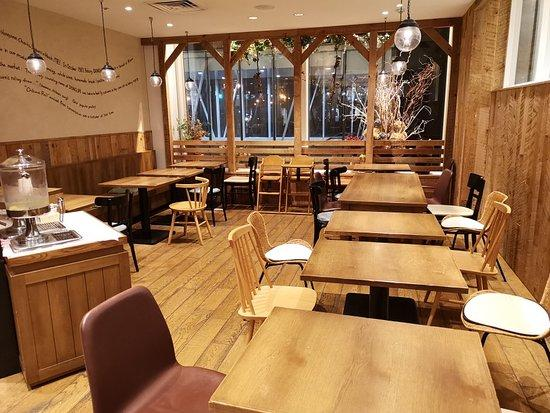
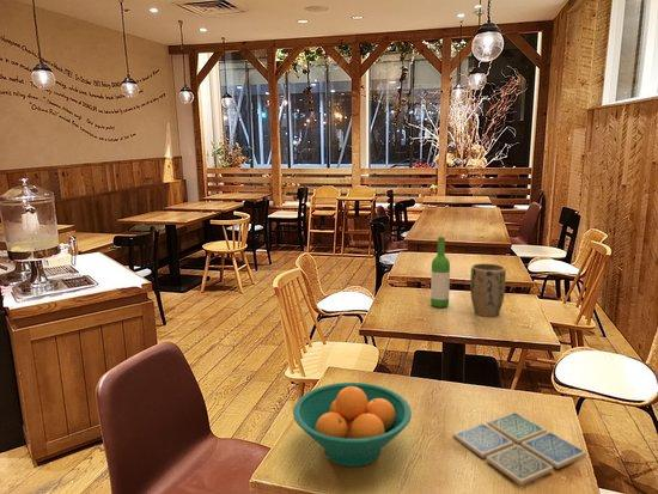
+ plant pot (487, 289)
+ fruit bowl (352, 420)
+ wine bottle (440, 272)
+ drink coaster (517, 443)
